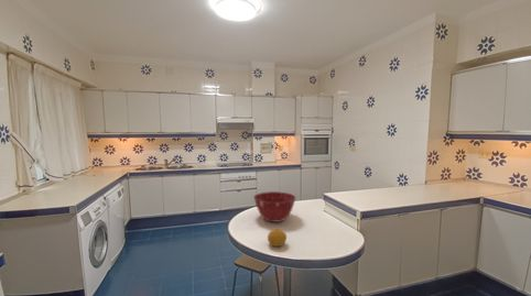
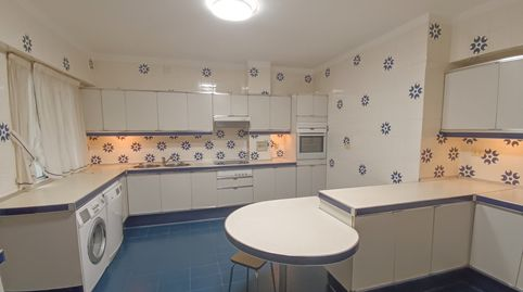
- fruit (277, 237)
- mixing bowl (274, 207)
